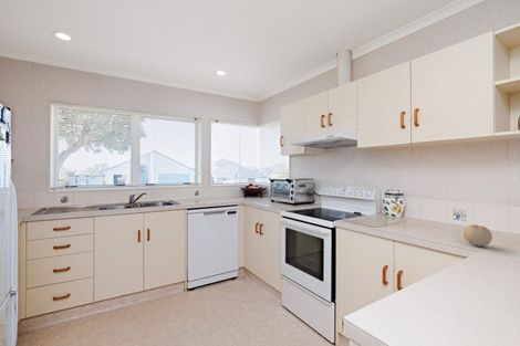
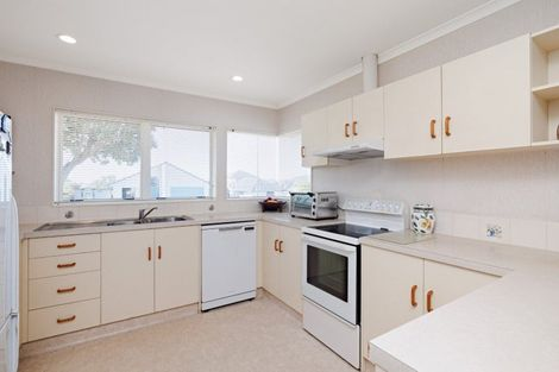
- fruit (477, 235)
